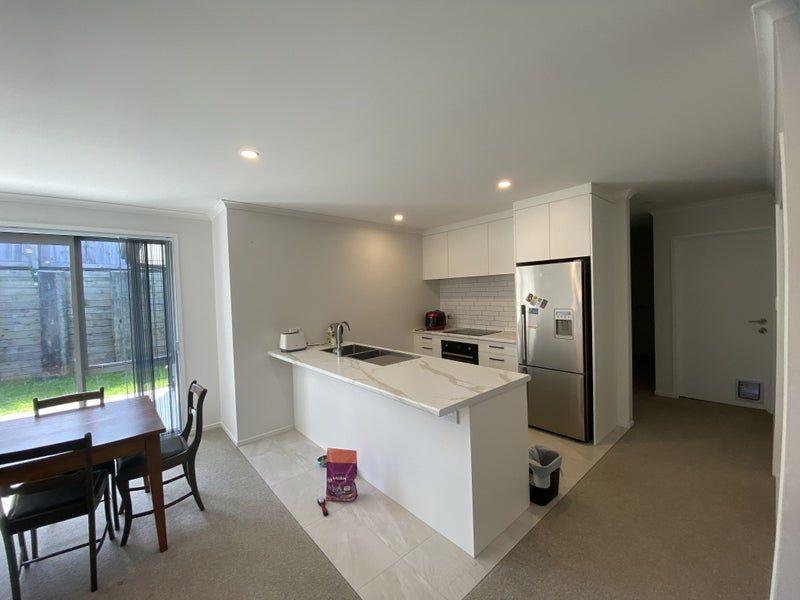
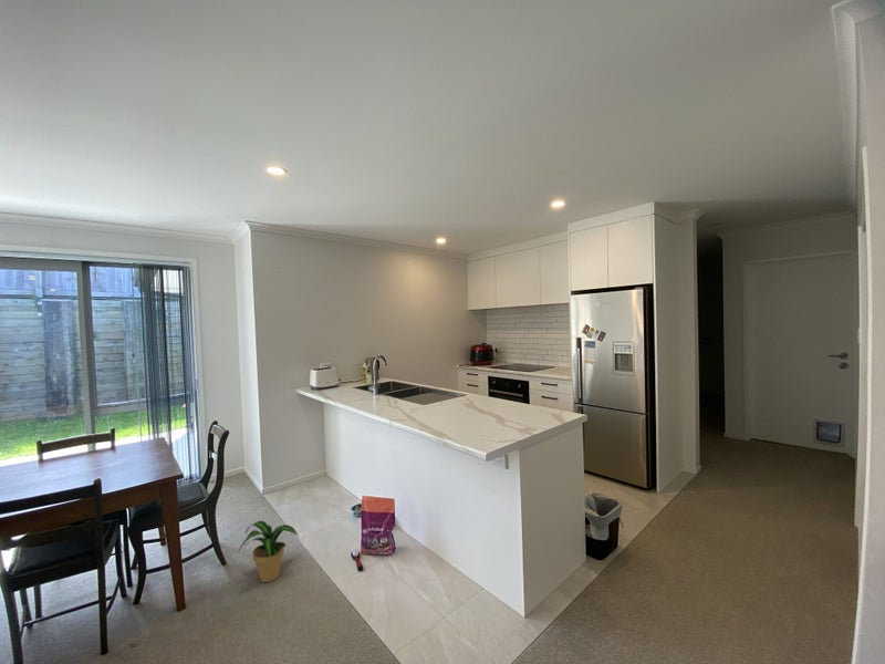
+ potted plant (268, 550)
